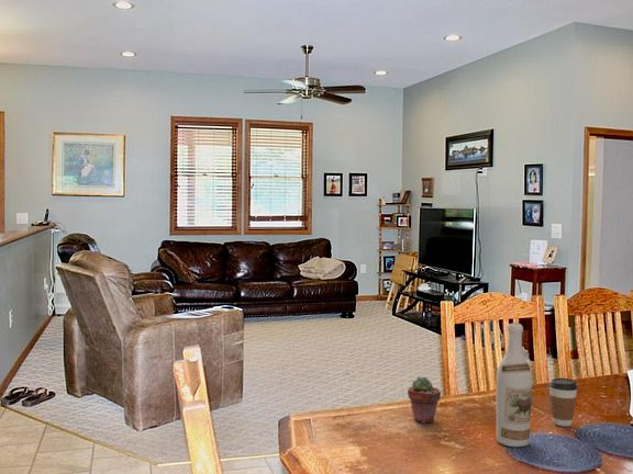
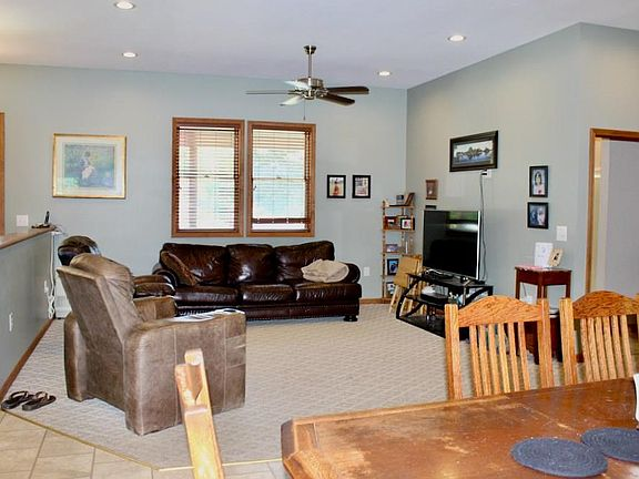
- potted succulent (423, 397)
- coffee cup (563, 402)
- wine bottle (513, 383)
